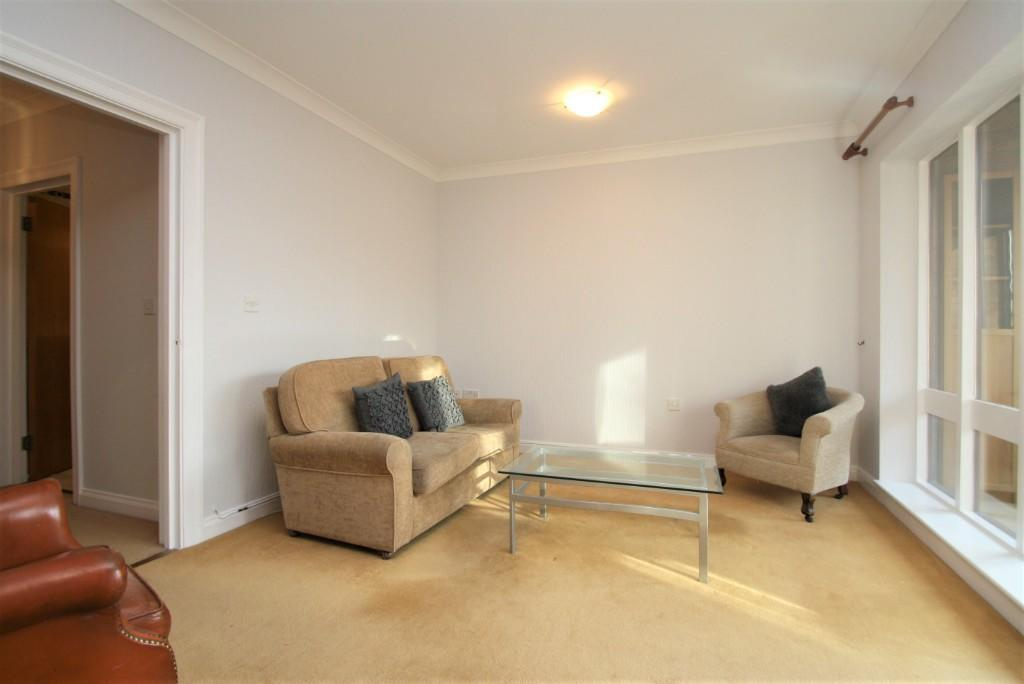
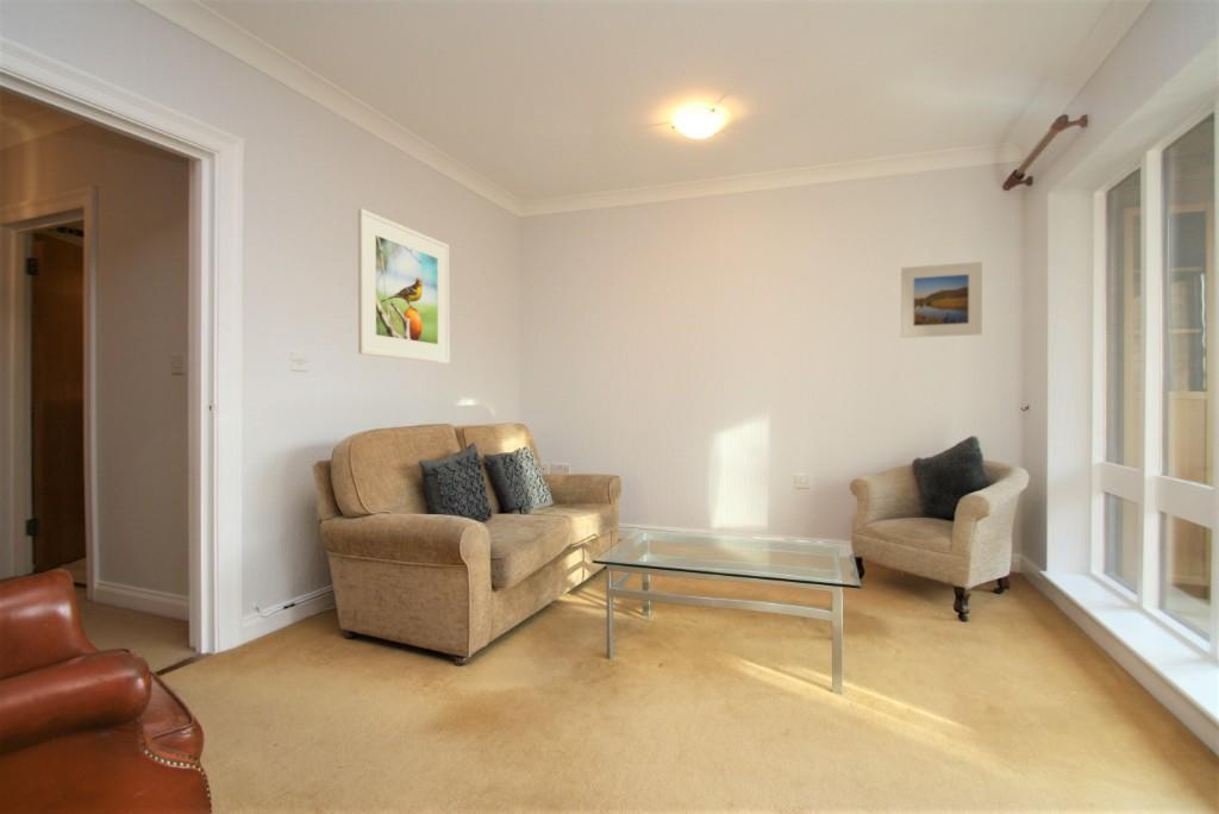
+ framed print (940, 300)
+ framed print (407, 293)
